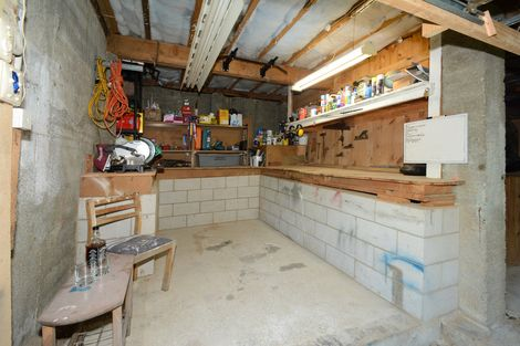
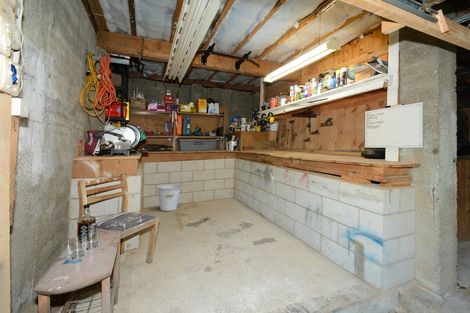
+ bucket (168, 197)
